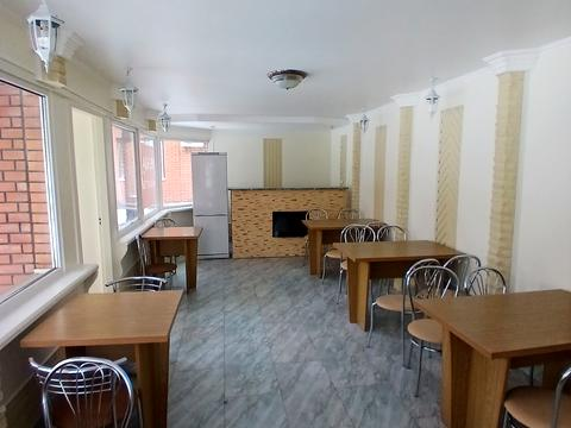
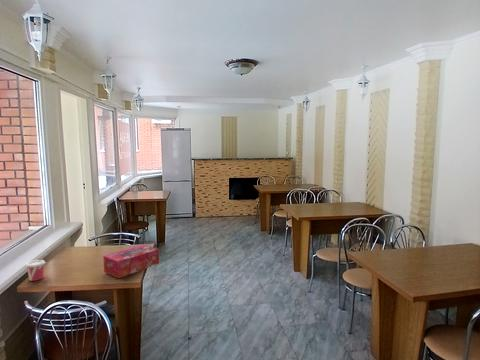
+ tissue box (132, 260)
+ cup (35, 270)
